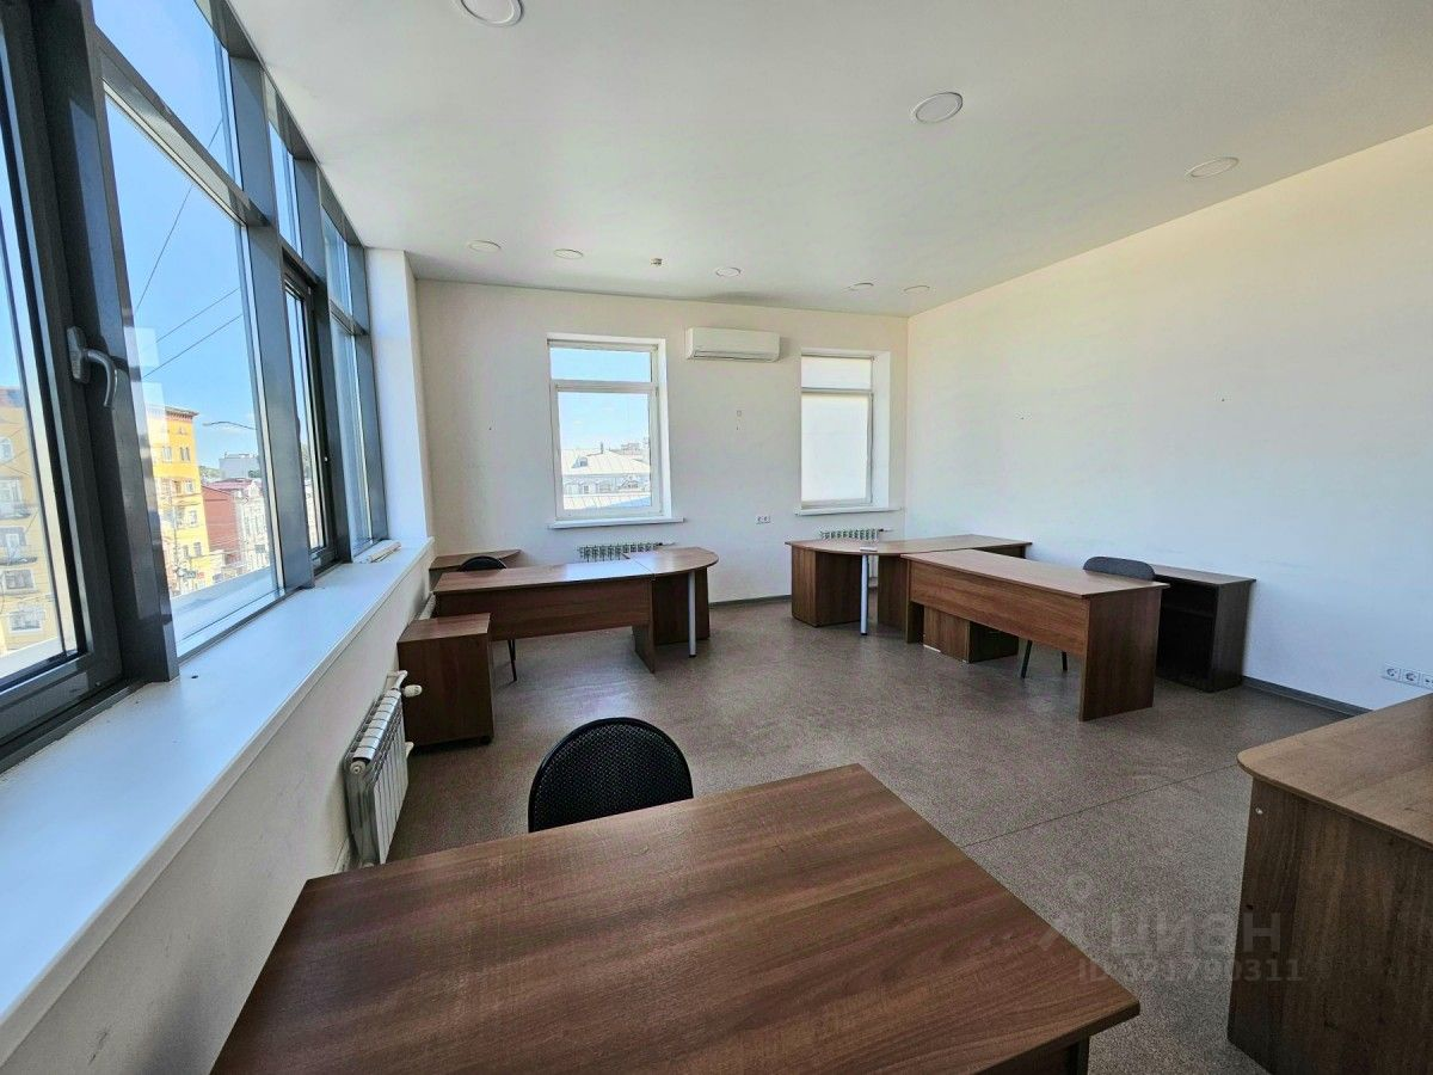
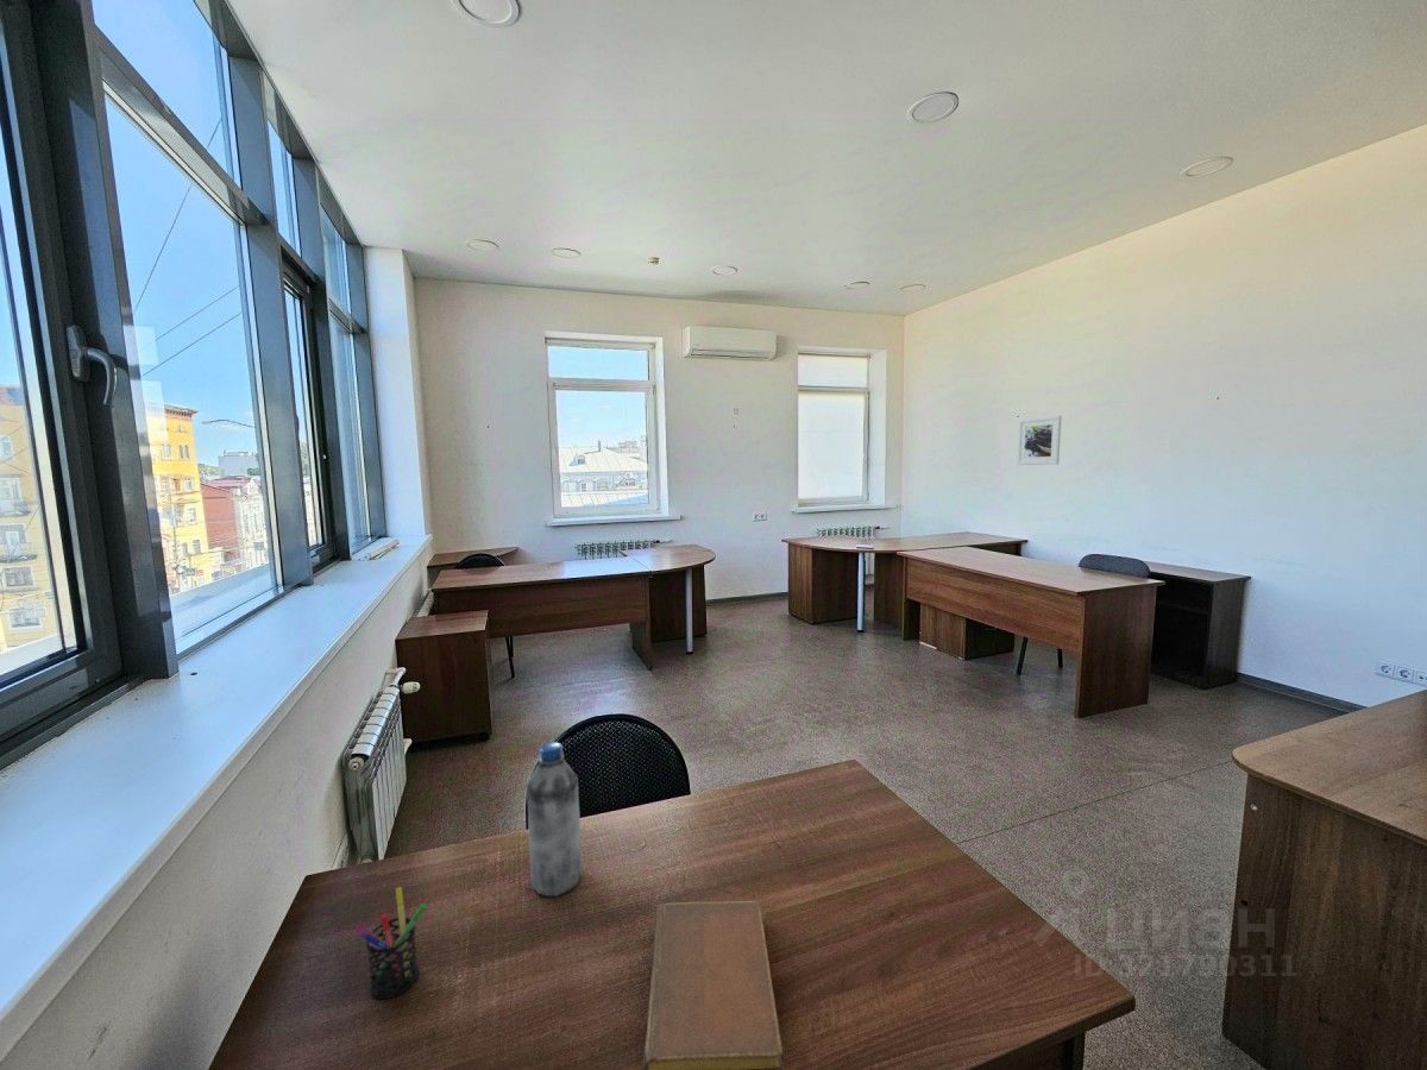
+ notebook (710, 975)
+ pen holder (397, 940)
+ water bottle (553, 814)
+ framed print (1038, 441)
